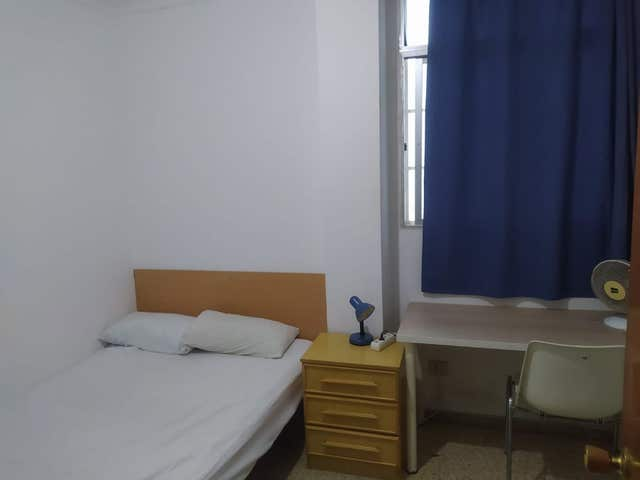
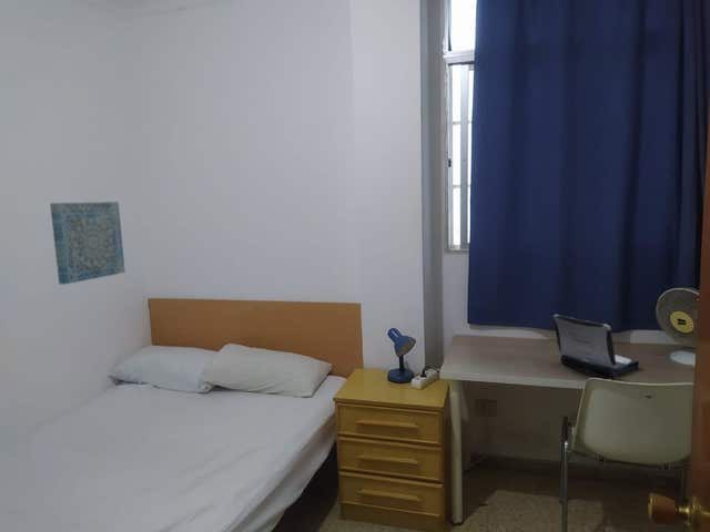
+ wall art (90, 241)
+ laptop (596, 340)
